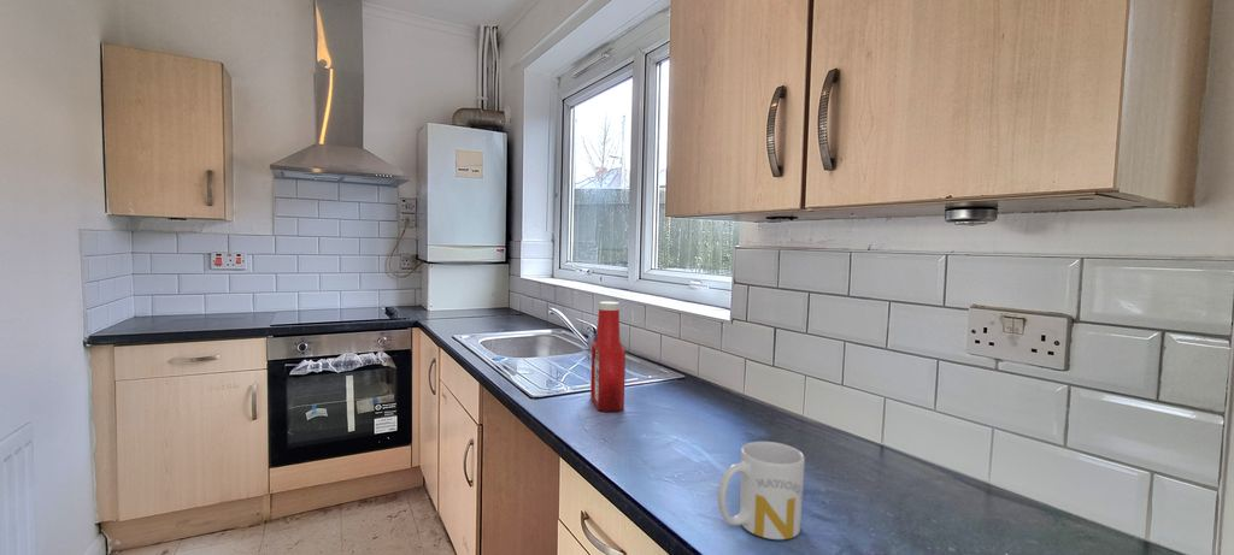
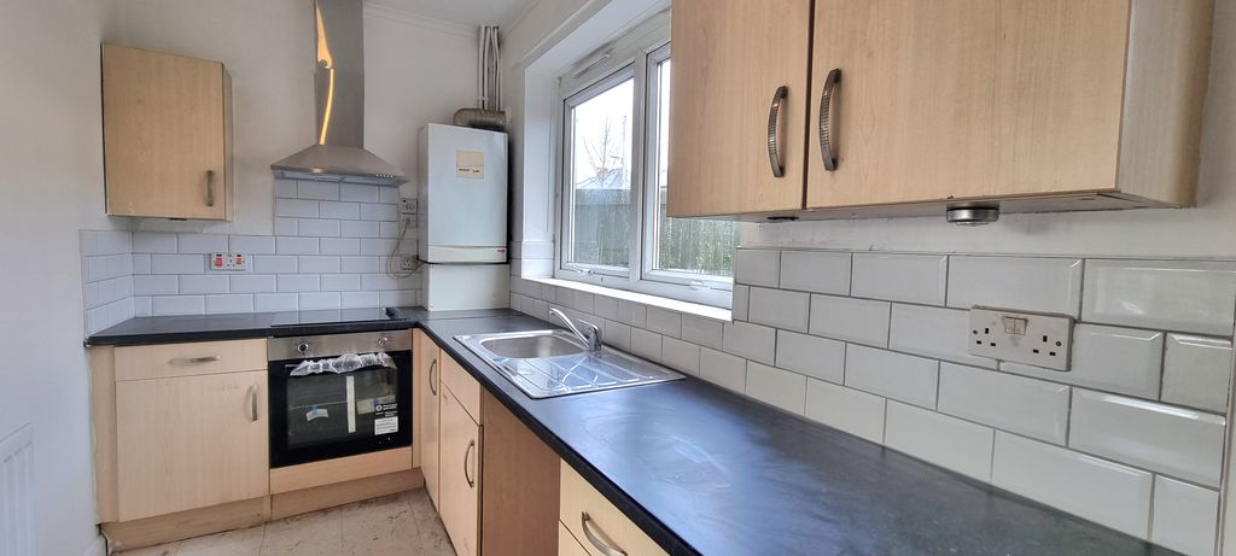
- soap bottle (607, 353)
- mug (764, 491)
